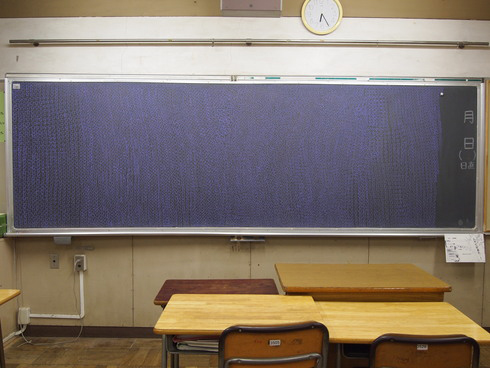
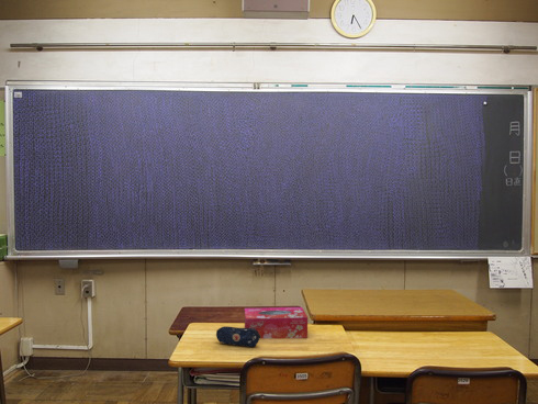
+ tissue box (274, 323)
+ pencil case (237, 336)
